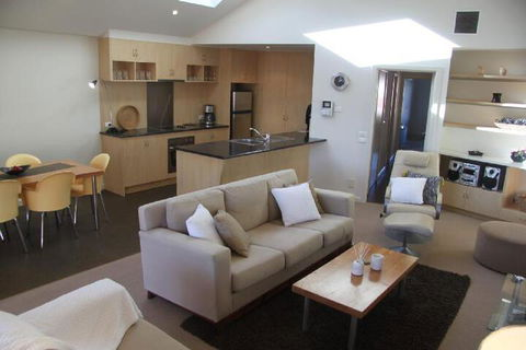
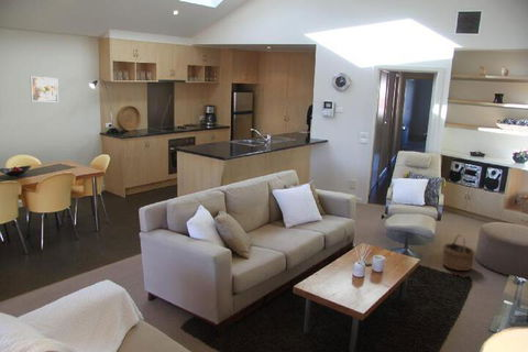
+ wicker basket (458, 251)
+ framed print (44, 89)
